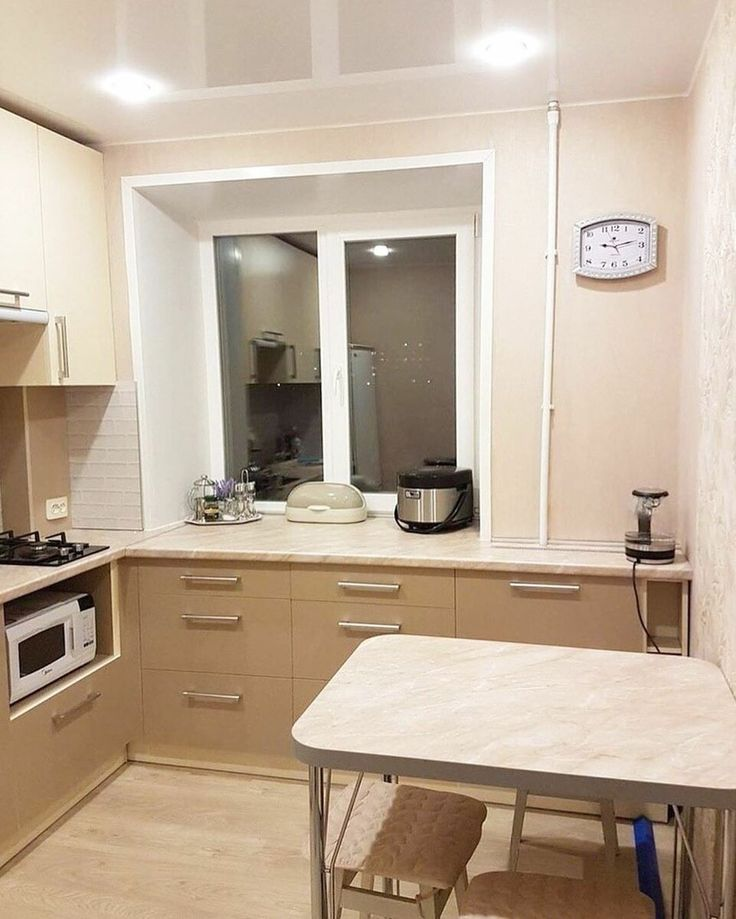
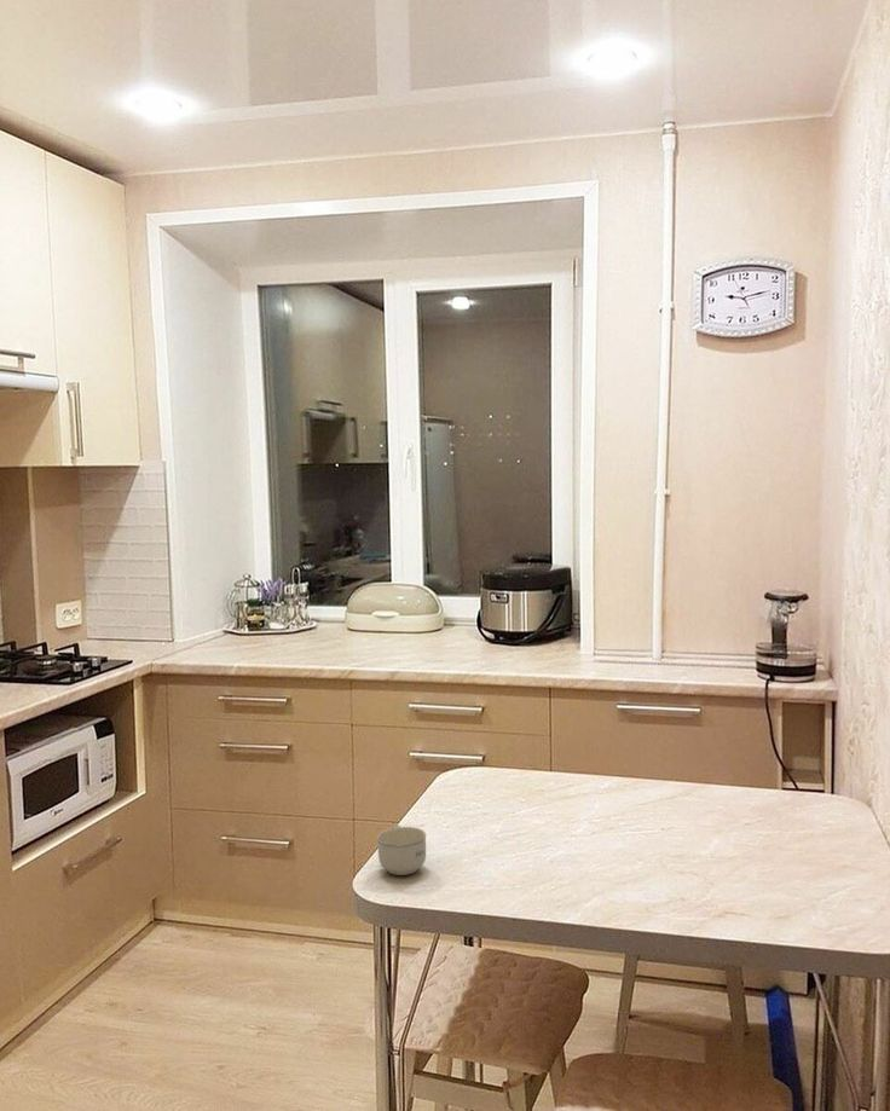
+ cup (401, 849)
